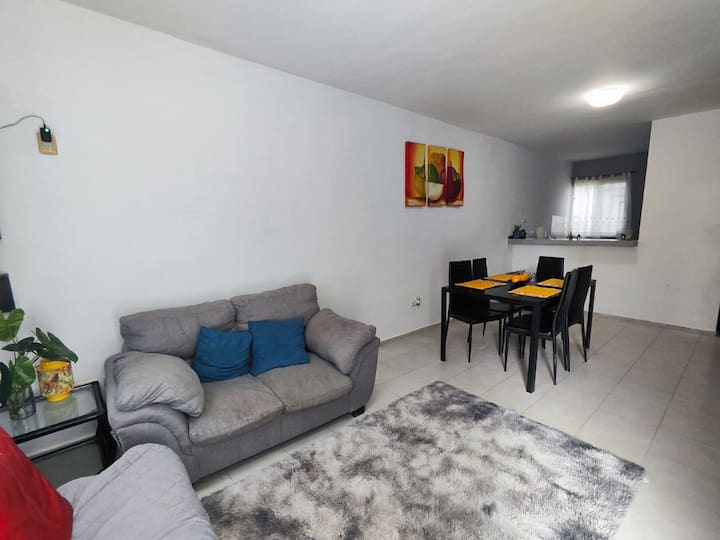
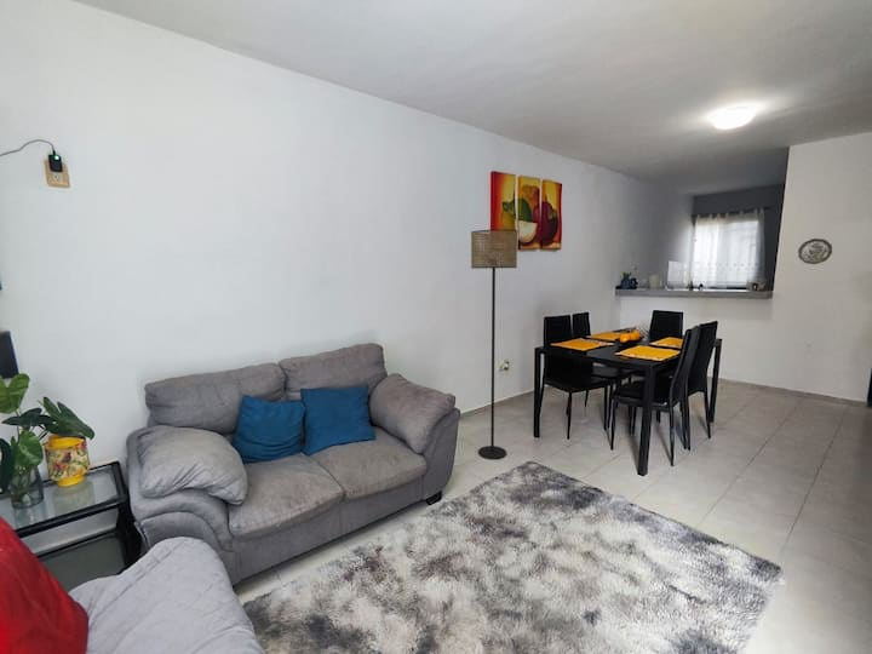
+ floor lamp (493, 346)
+ decorative plate (814, 251)
